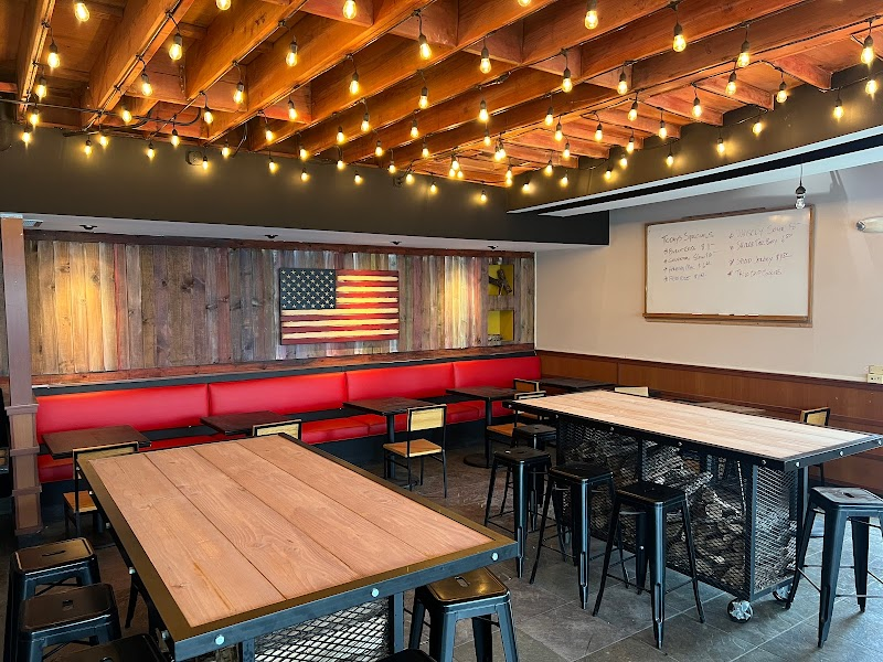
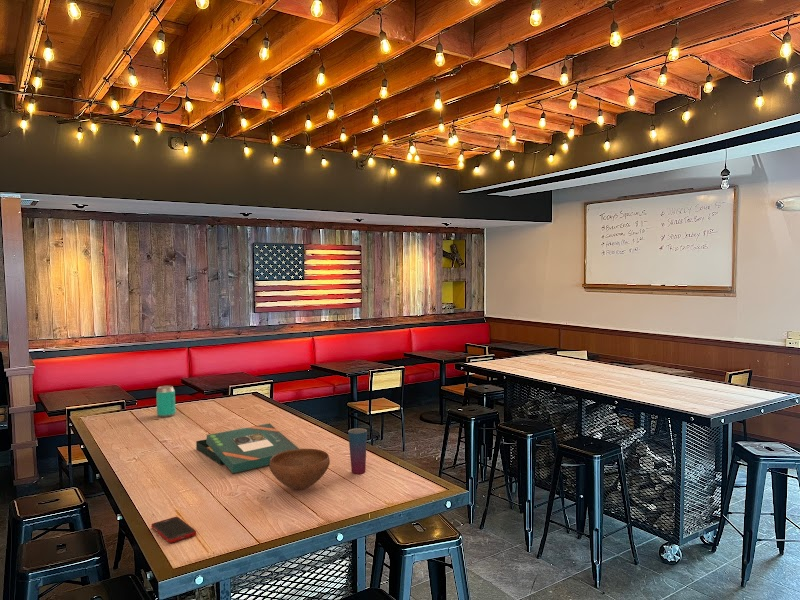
+ cup (358, 451)
+ bowl (300, 472)
+ cell phone (173, 529)
+ board game (246, 442)
+ beverage can (166, 401)
